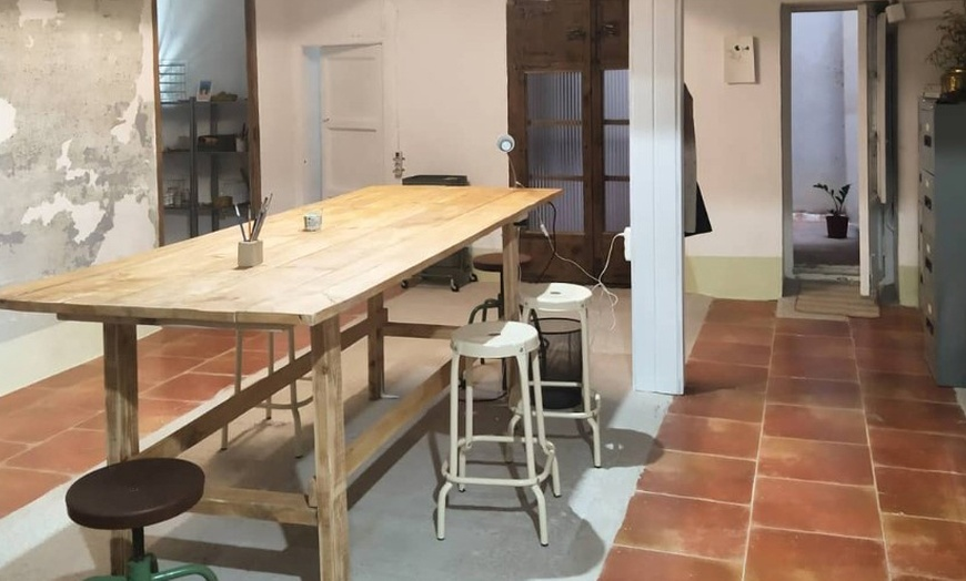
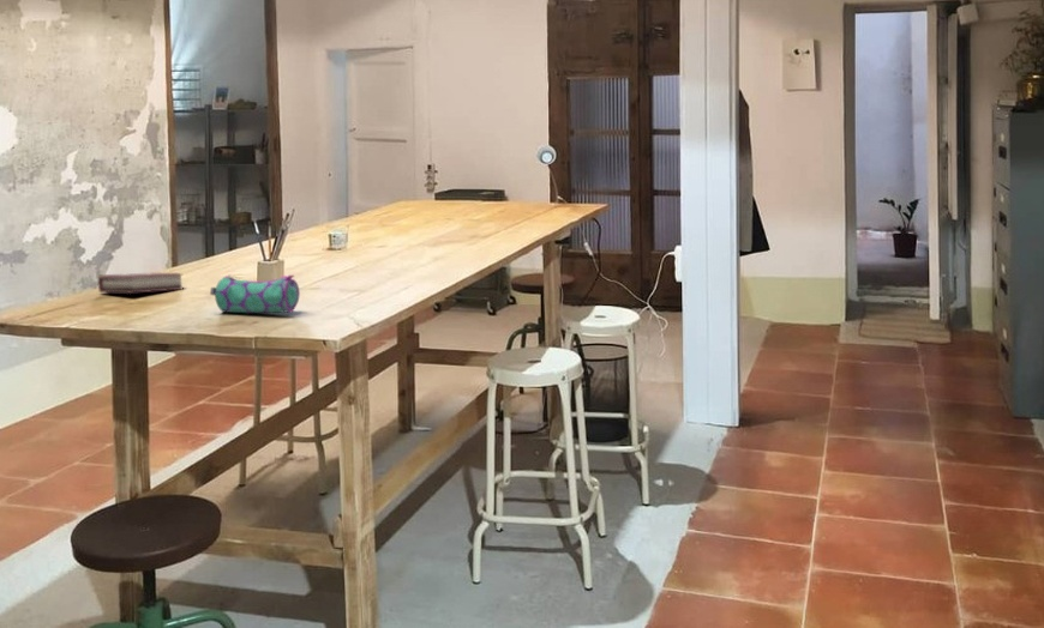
+ book (142, 282)
+ pencil case (256, 292)
